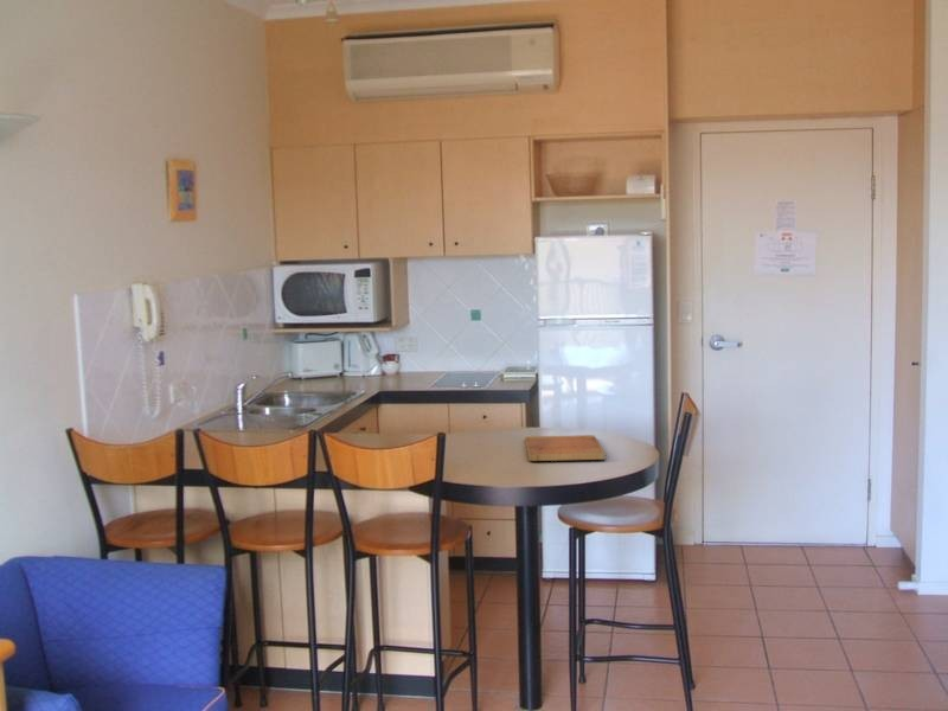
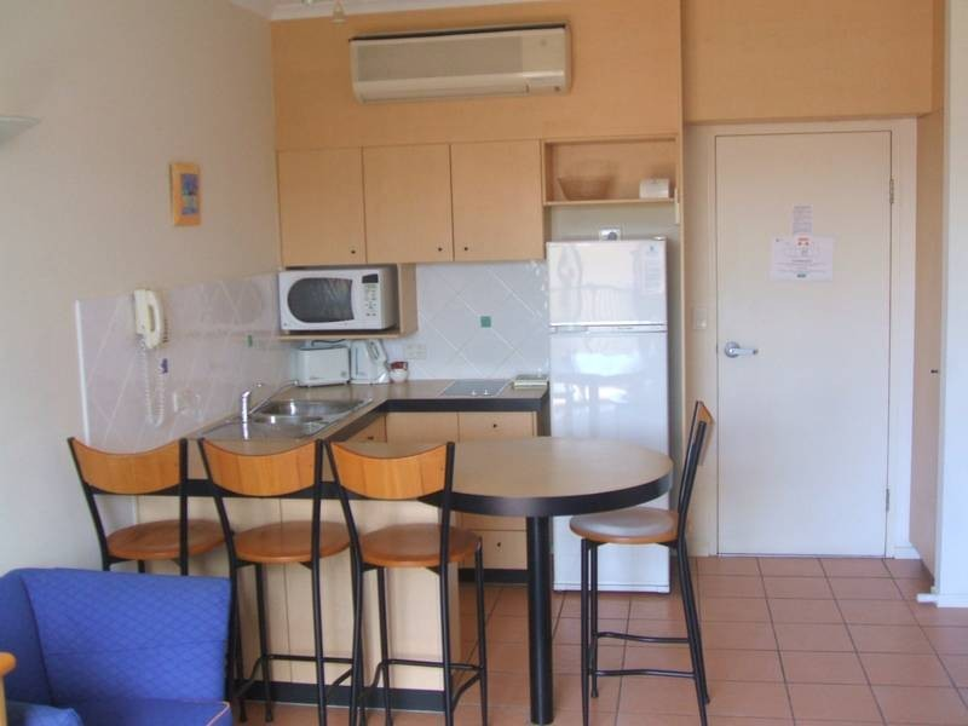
- cutting board (563, 447)
